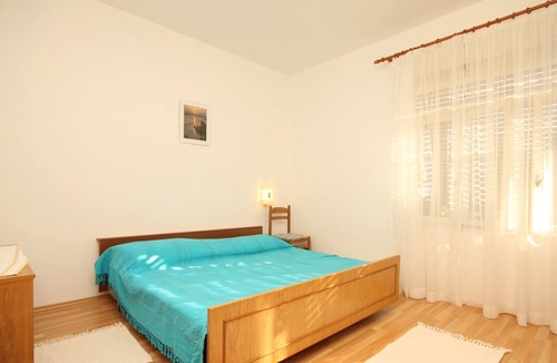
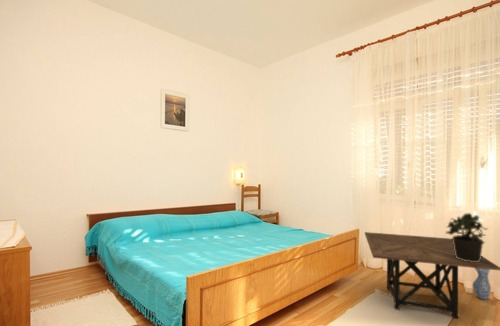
+ vase (481, 281)
+ potted plant (467, 235)
+ side table (418, 273)
